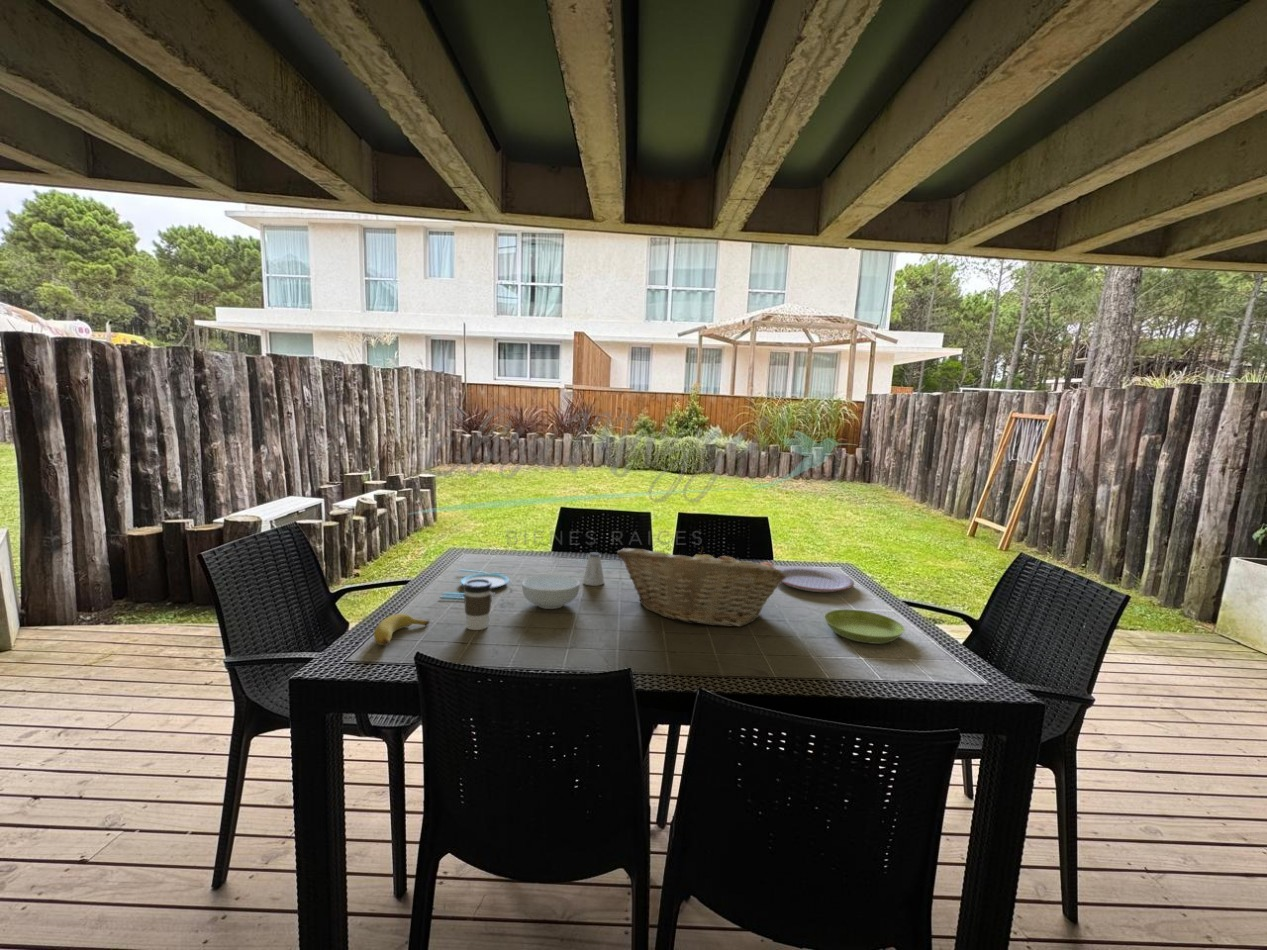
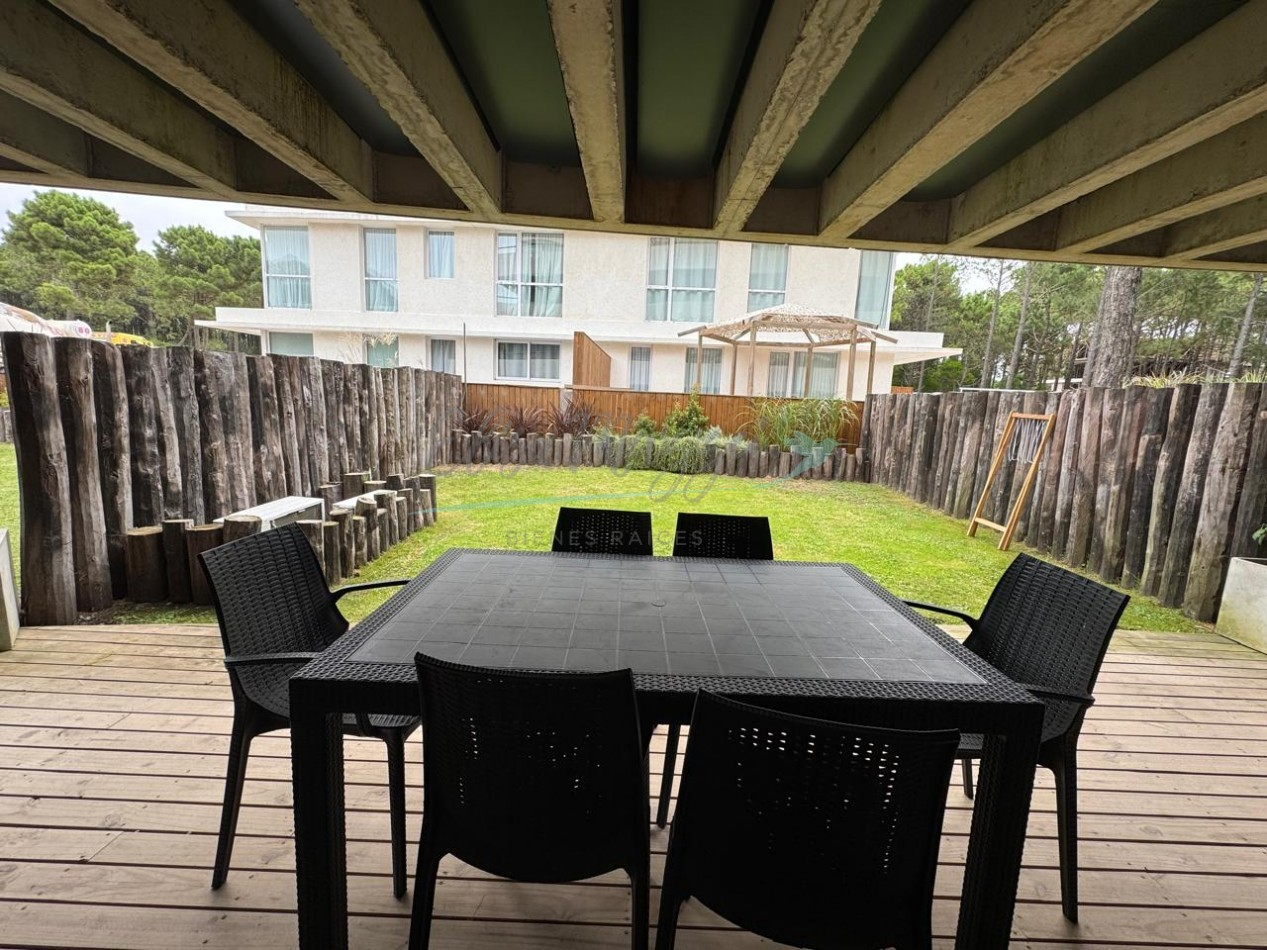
- cereal bowl (550, 593)
- banana (398, 628)
- plate (477, 578)
- coffee cup (477, 604)
- saltshaker (594, 567)
- saucer (863, 627)
- fruit basket (698, 576)
- plate (811, 580)
